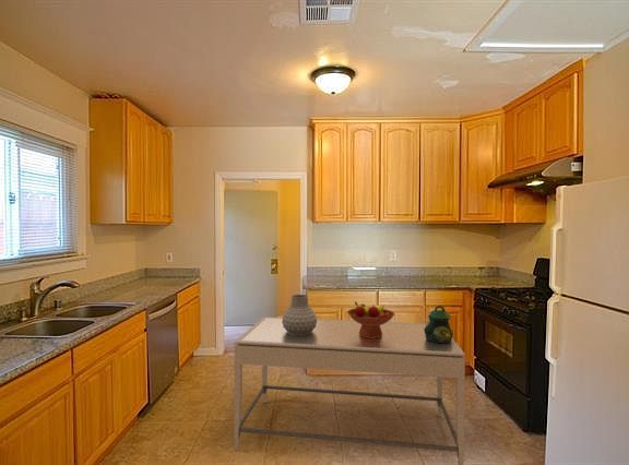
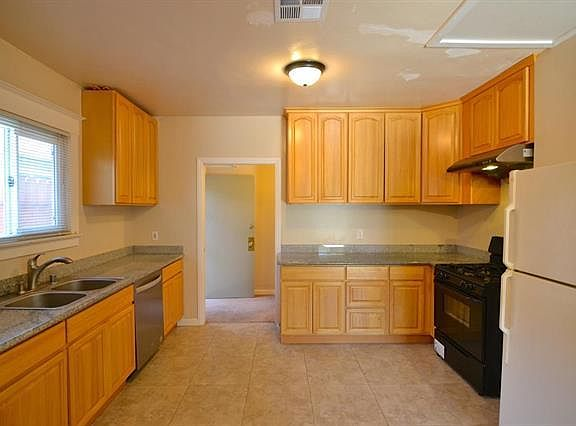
- fruit bowl (370, 319)
- dining table (346, 391)
- vase (299, 313)
- ceramic pitcher (437, 321)
